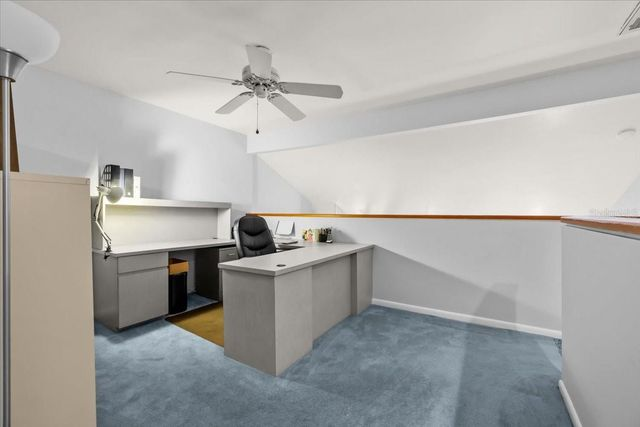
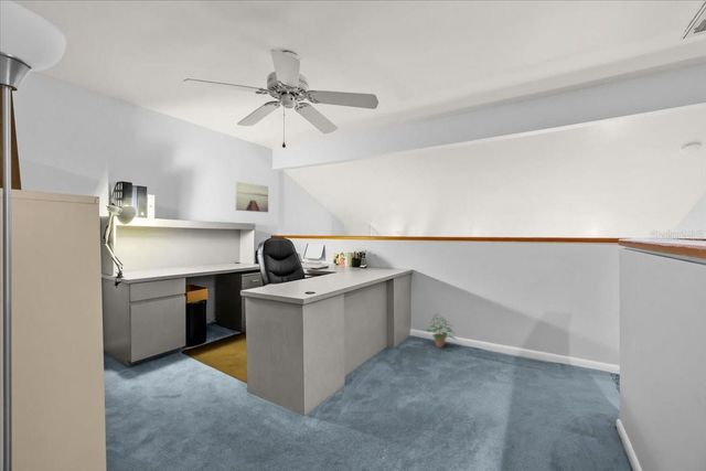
+ potted plant (439, 329)
+ wall art (253, 197)
